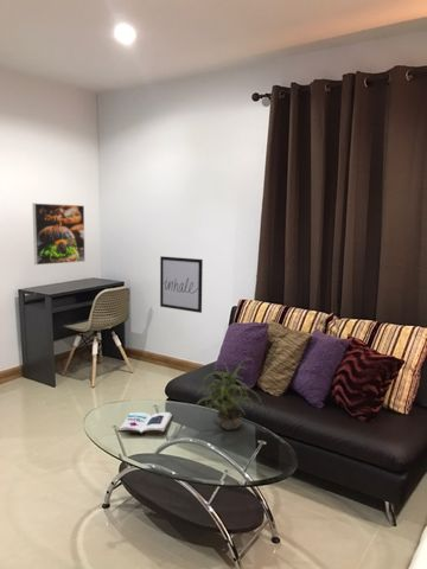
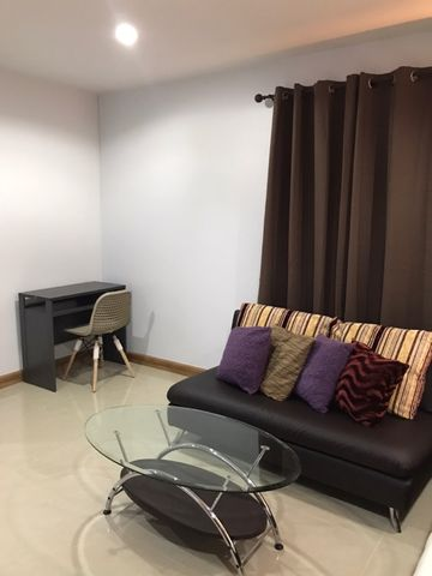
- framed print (59, 234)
- wall art (180, 283)
- book (146, 421)
- potted plant (229, 395)
